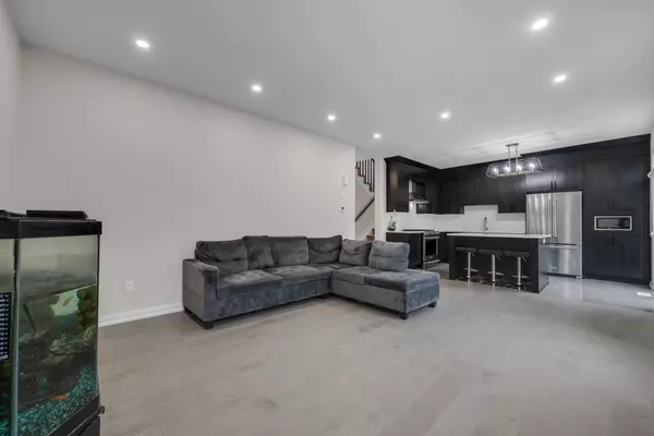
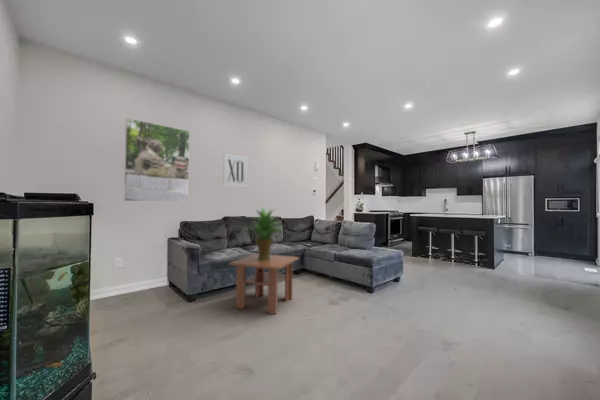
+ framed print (159, 163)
+ wall art (235, 171)
+ potted plant (264, 233)
+ coffee table (265, 281)
